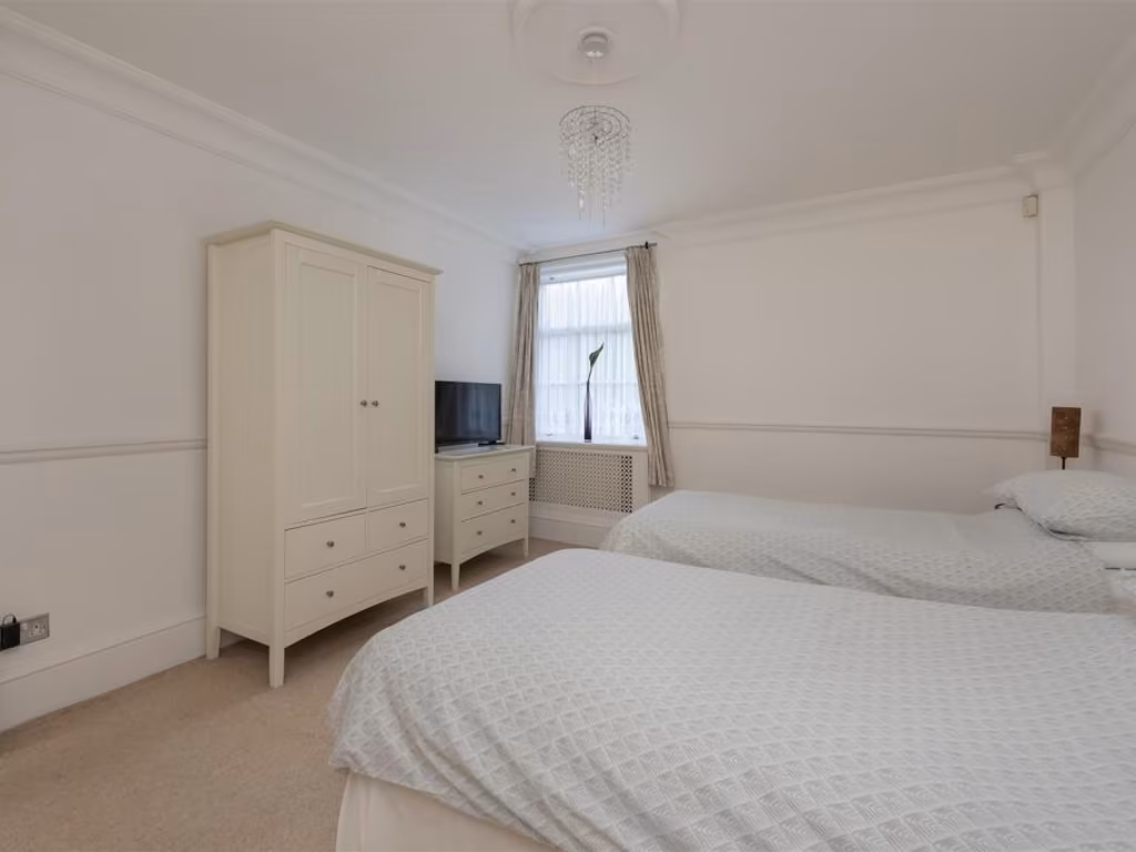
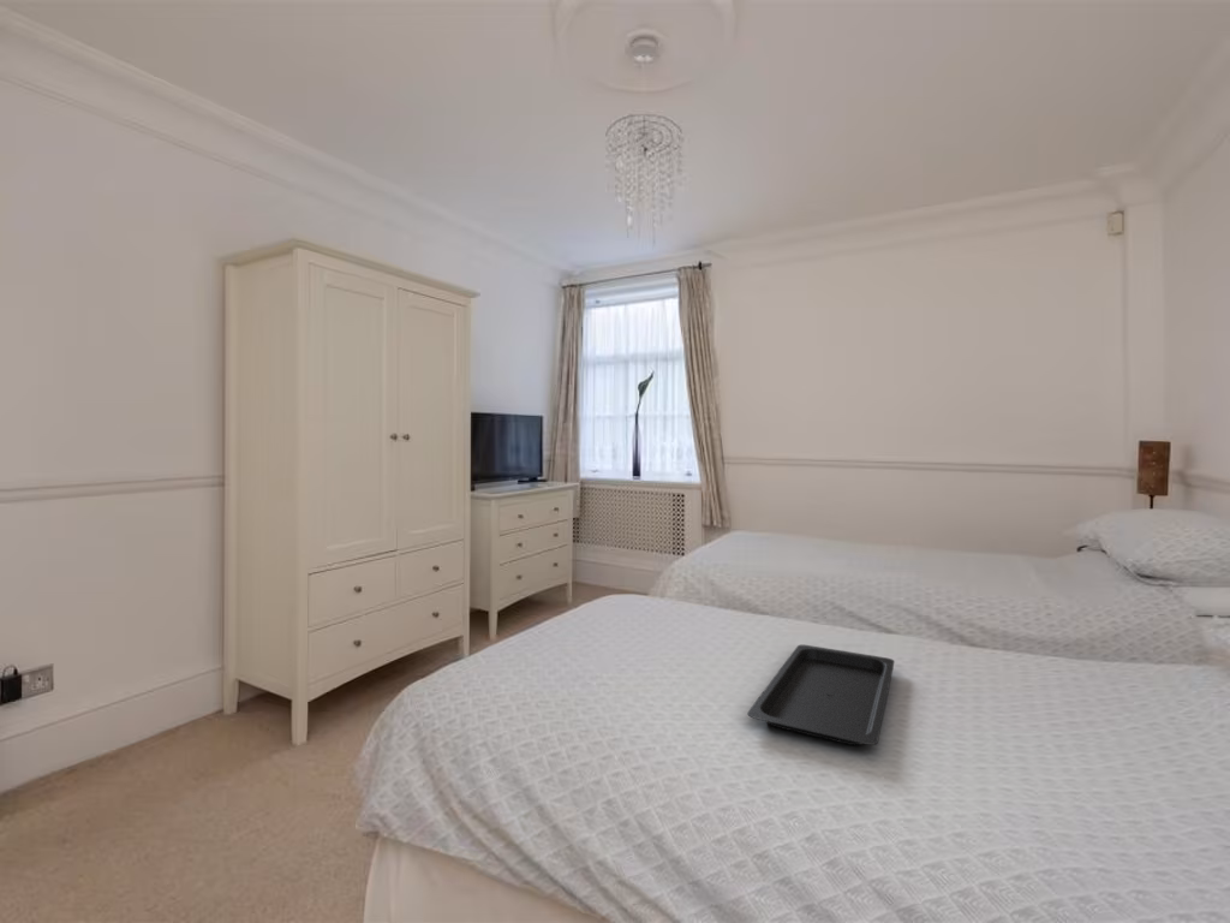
+ serving tray (829, 689)
